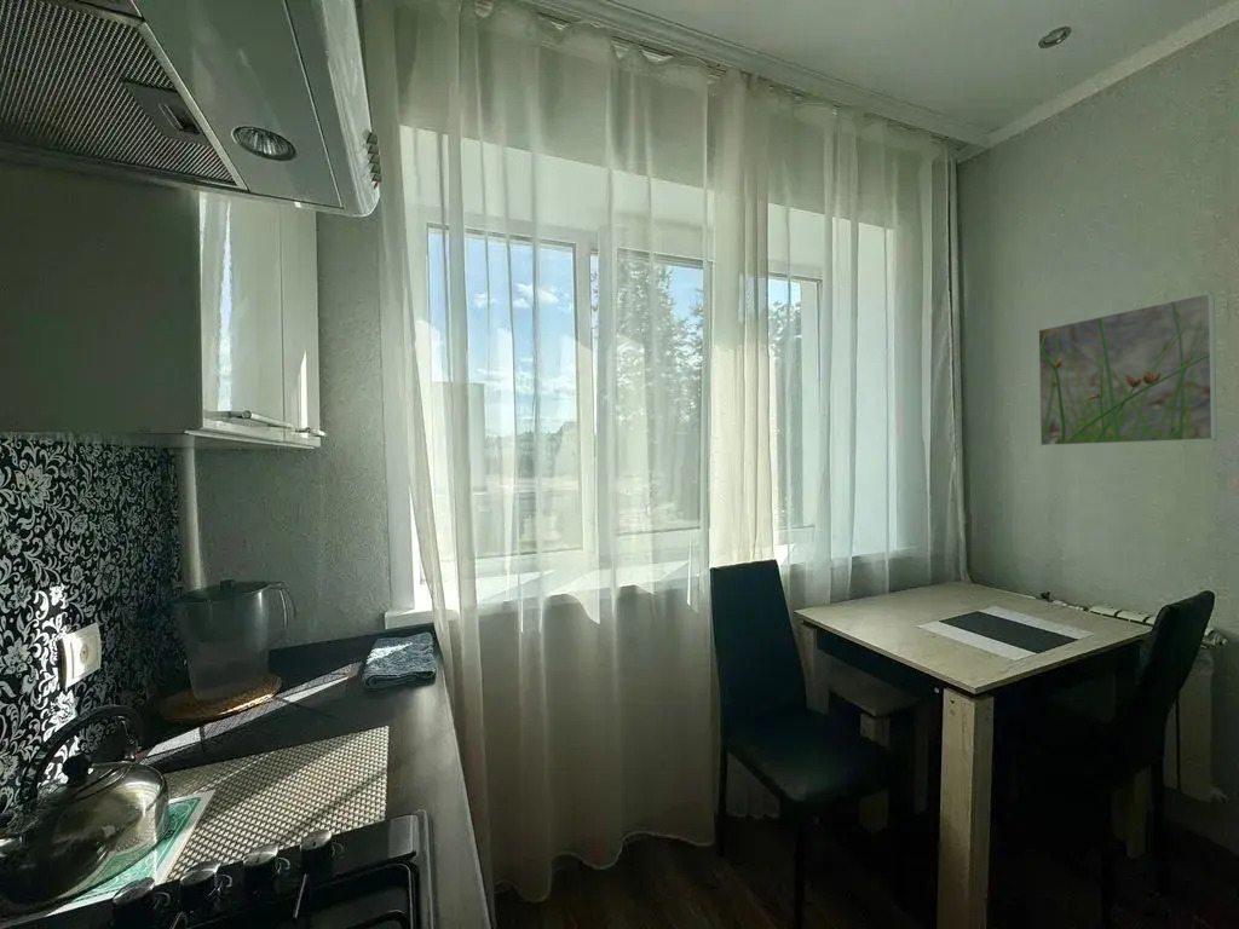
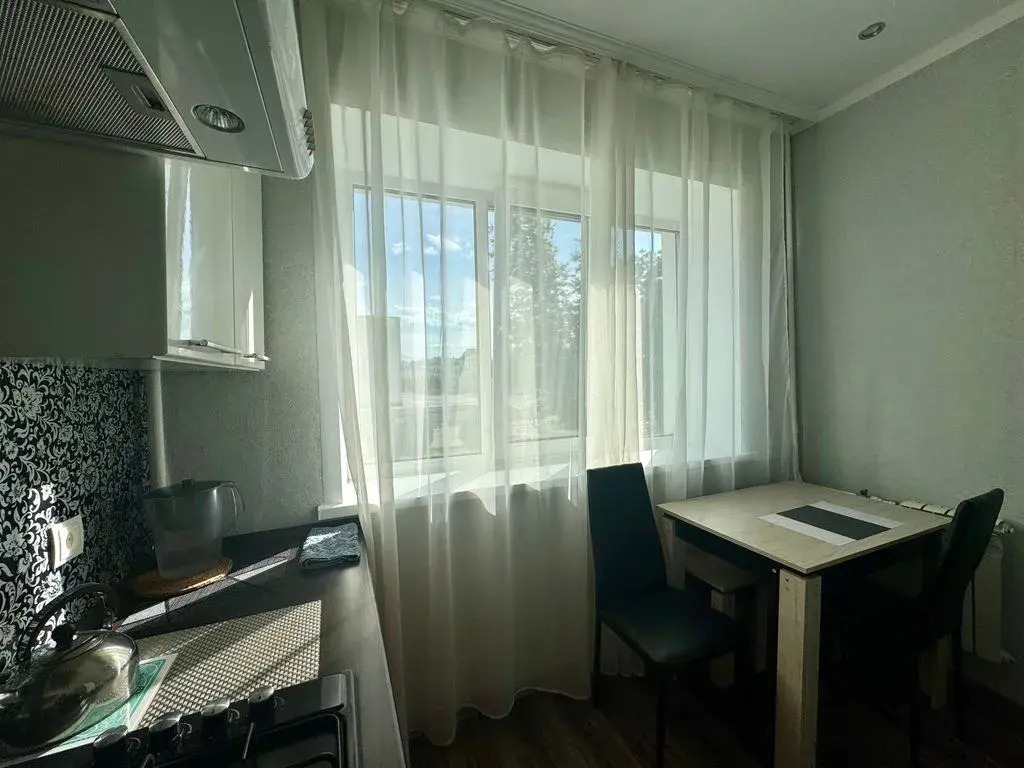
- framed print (1117, 377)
